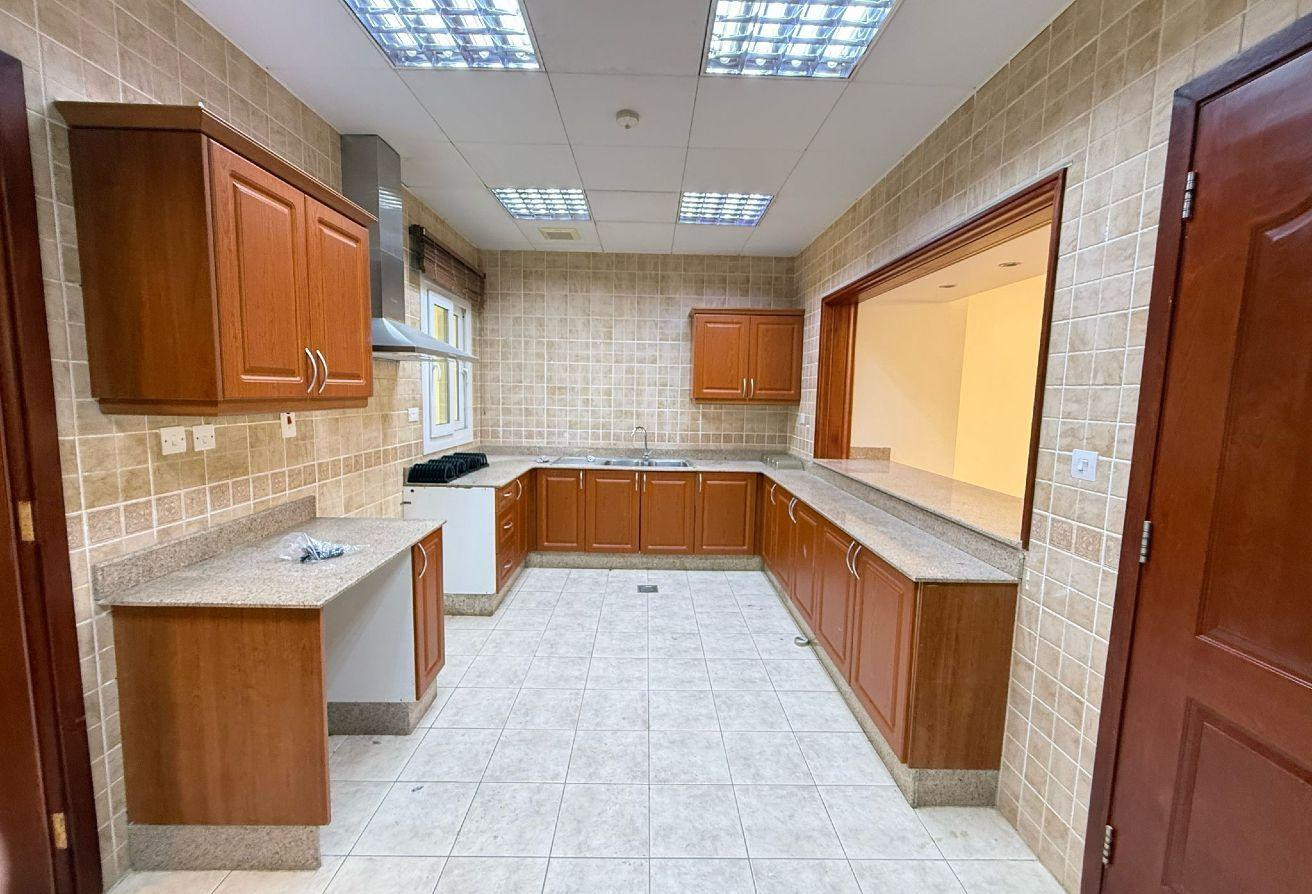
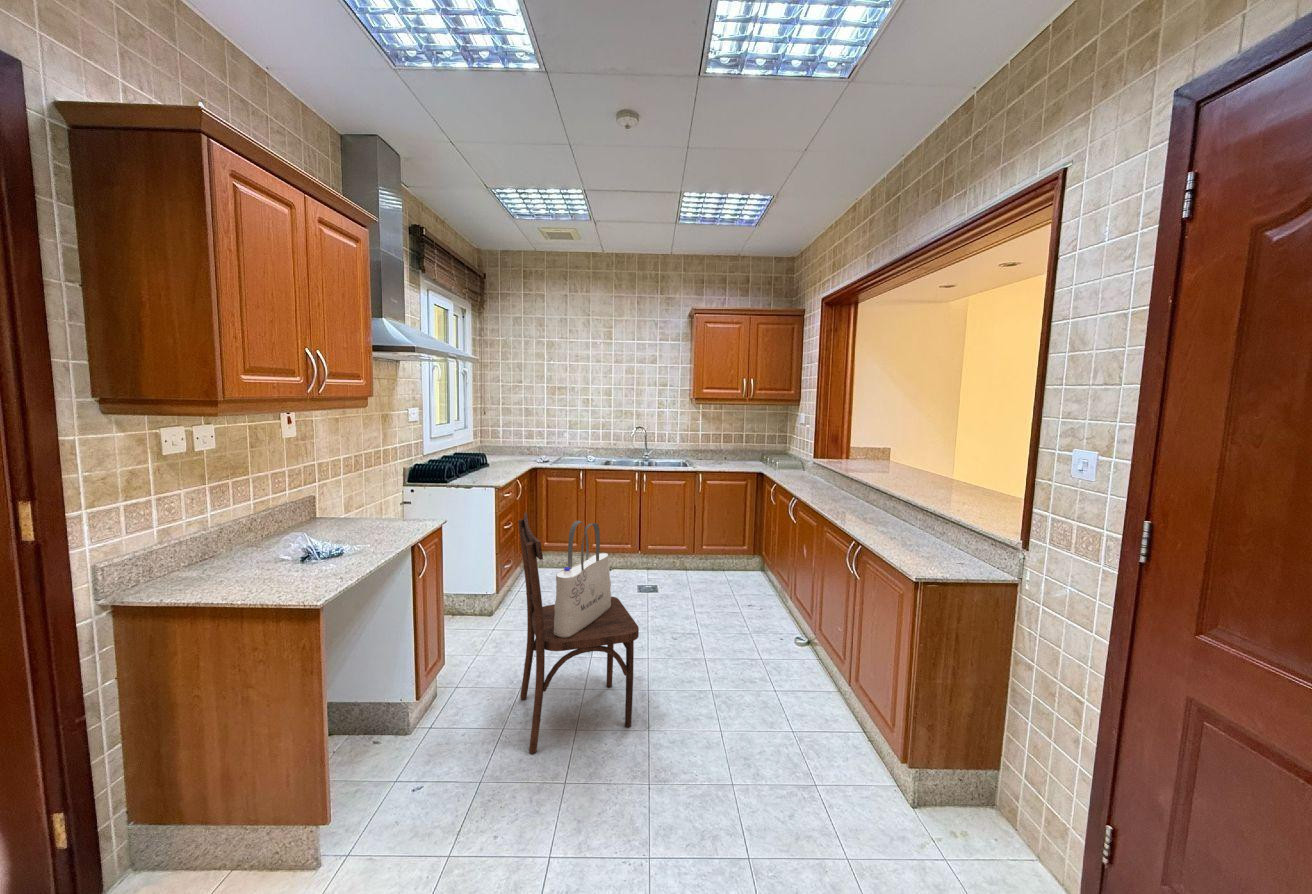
+ dining chair (584, 627)
+ tote bag (584, 570)
